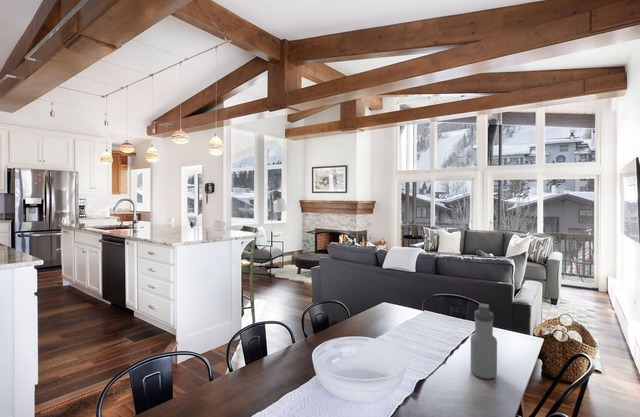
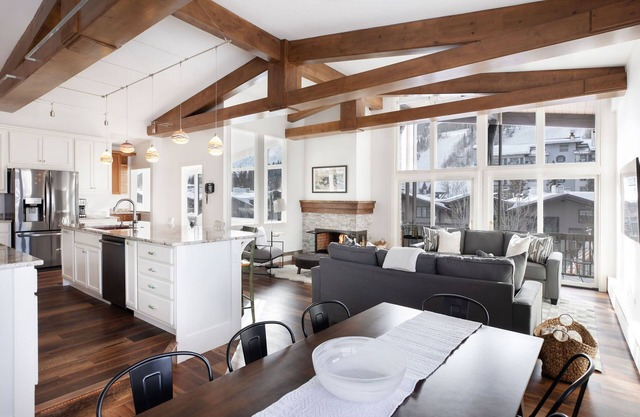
- water bottle (483, 339)
